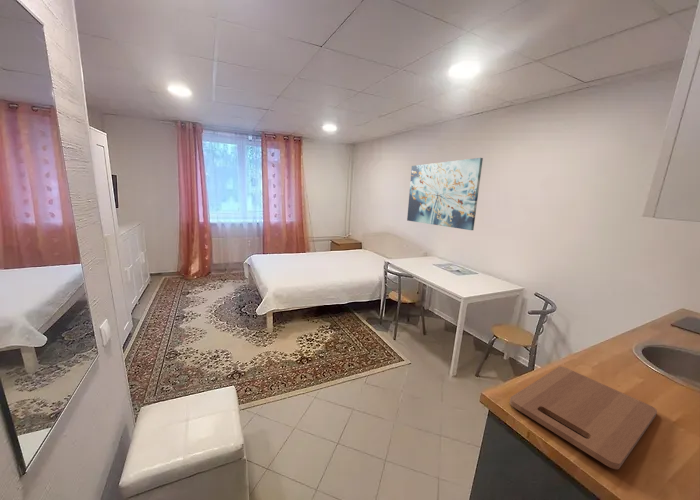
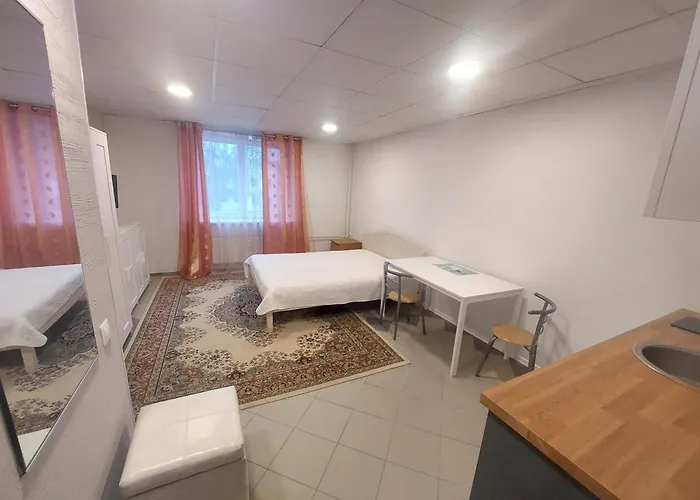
- wall art (438, 194)
- cutting board (582, 406)
